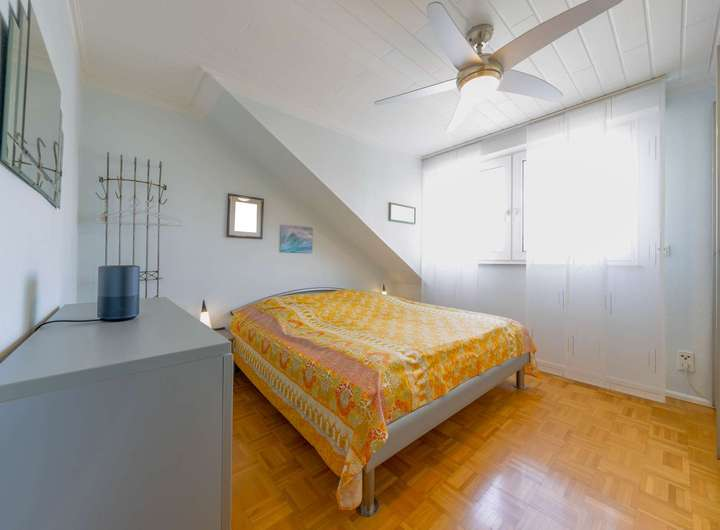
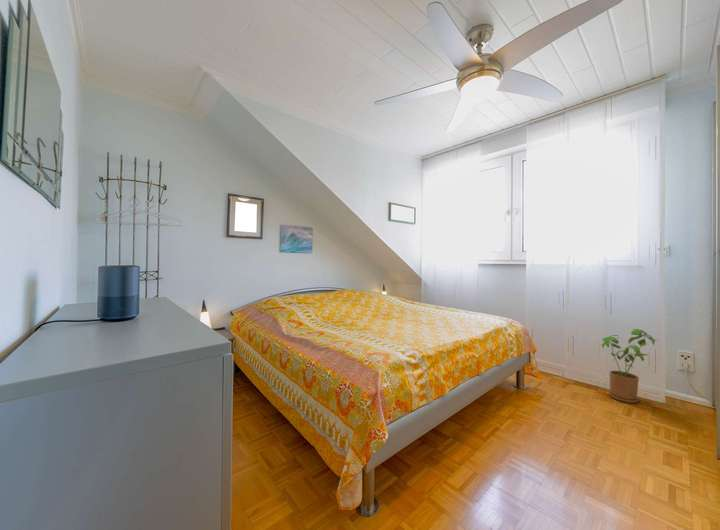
+ house plant (627, 365)
